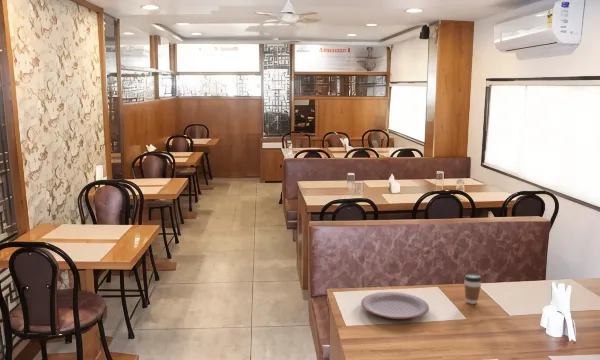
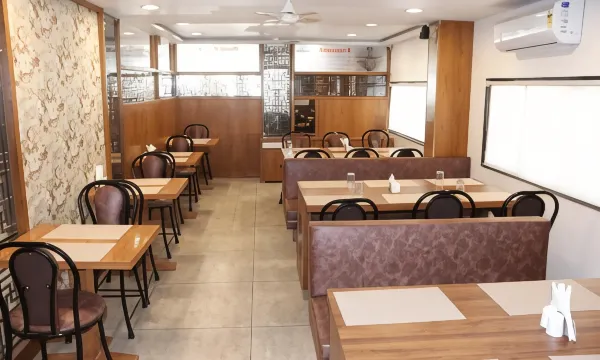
- coffee cup (472, 288)
- plate (394, 306)
